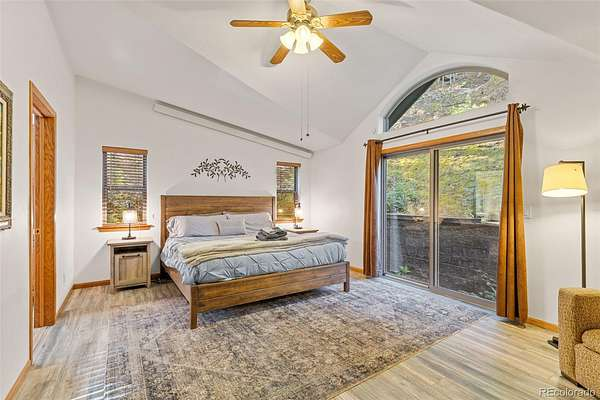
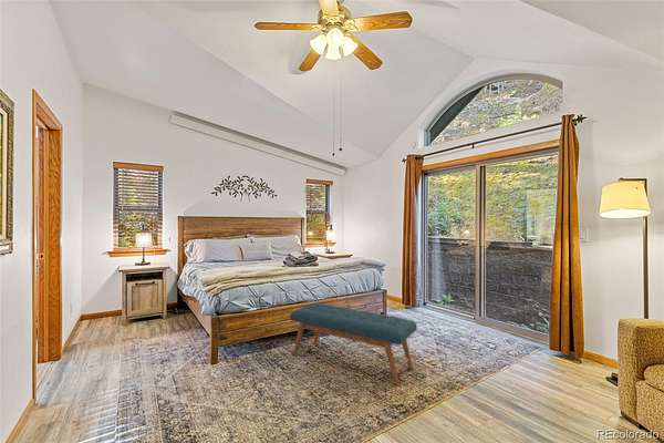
+ bench (350, 337)
